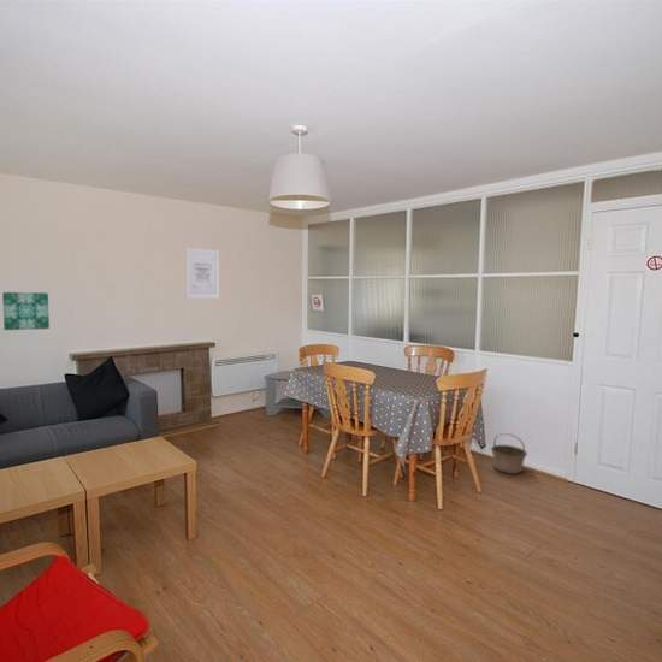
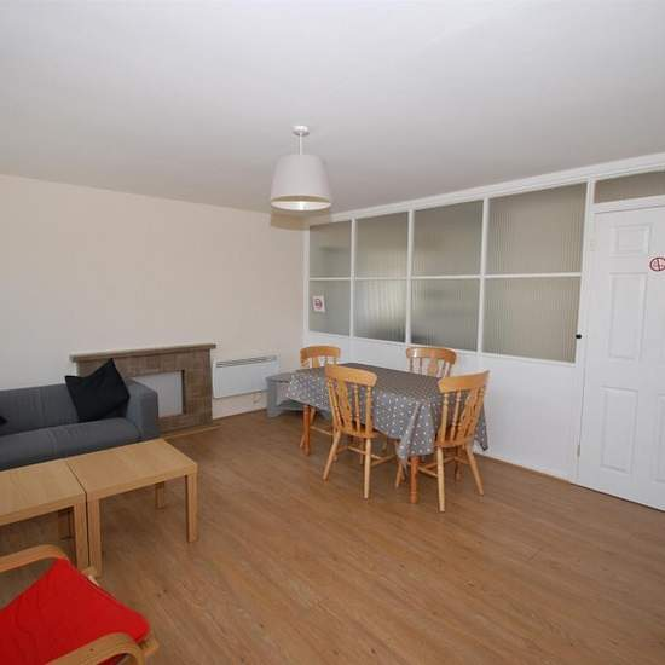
- basket (508, 451)
- wall art (26, 311)
- wall art (202, 273)
